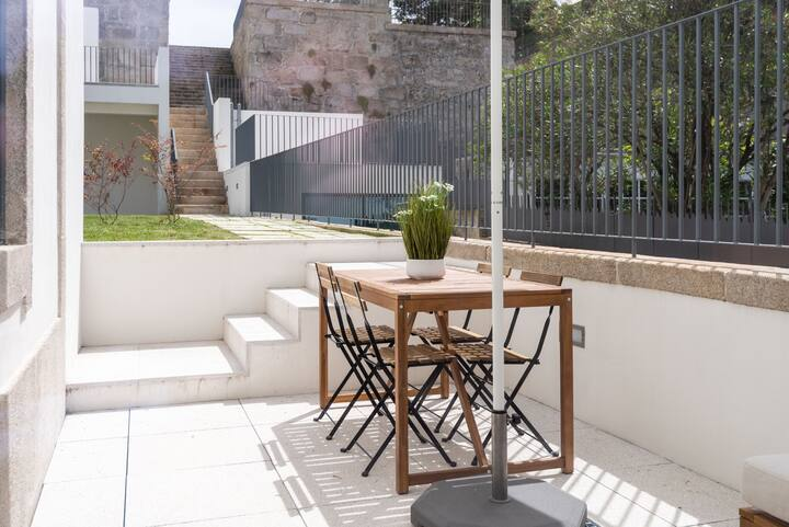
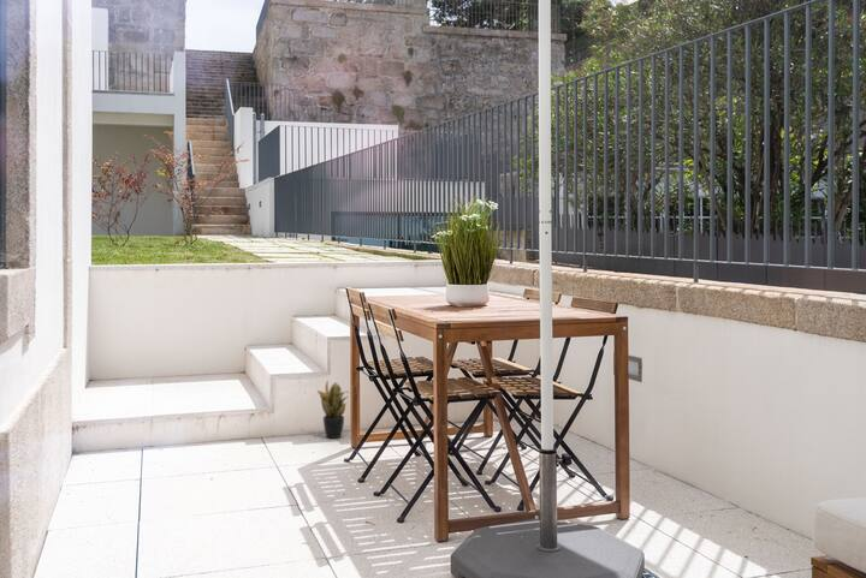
+ potted plant (334, 407)
